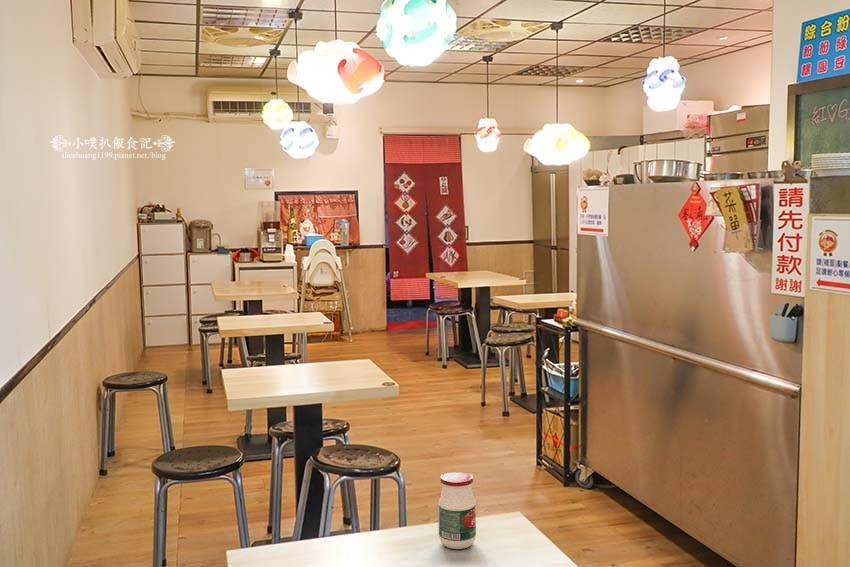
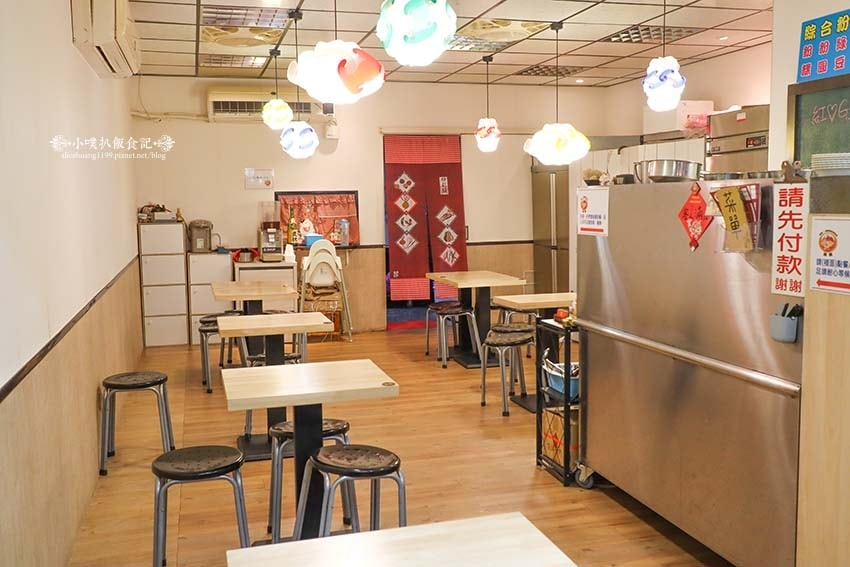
- jar (457, 510)
